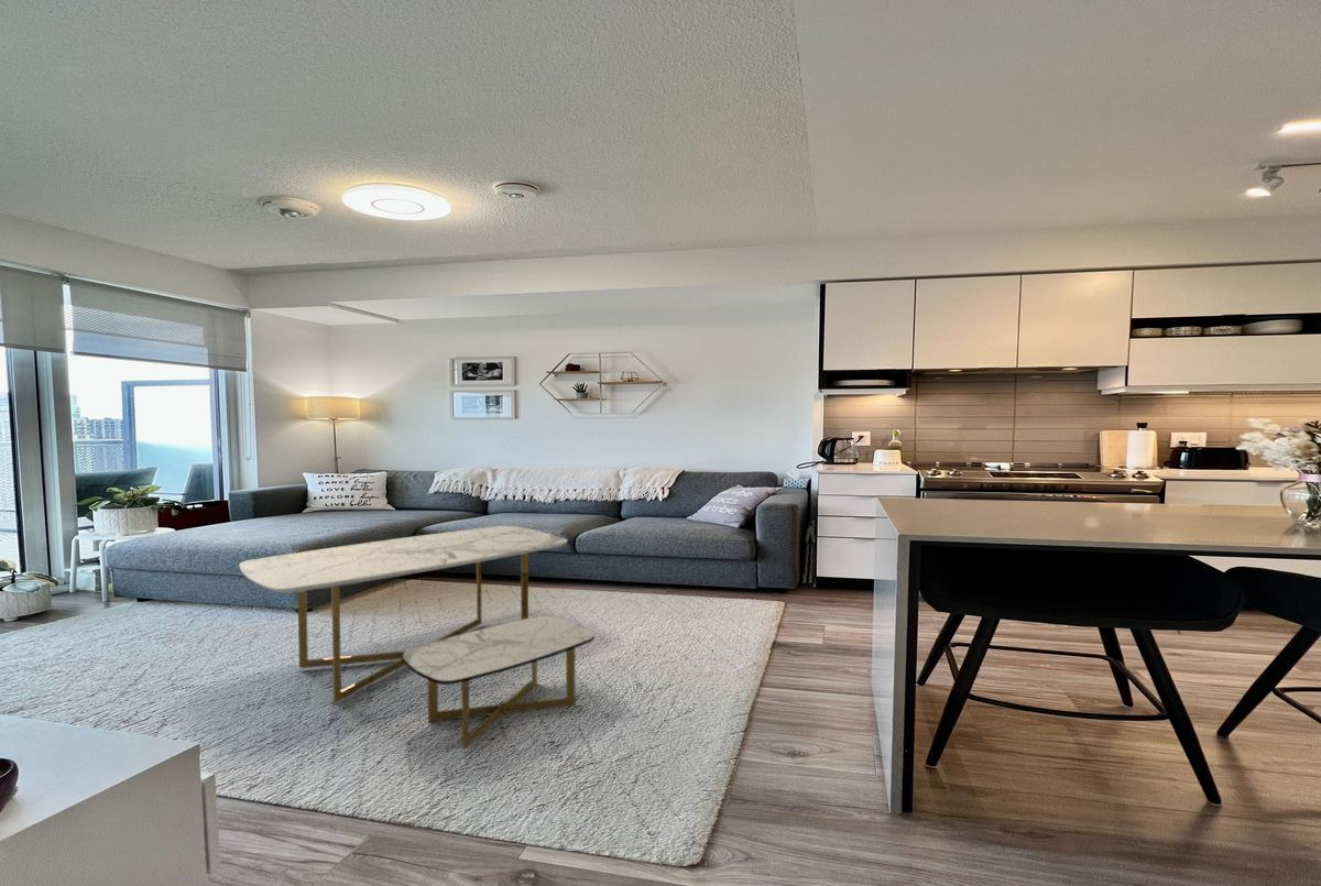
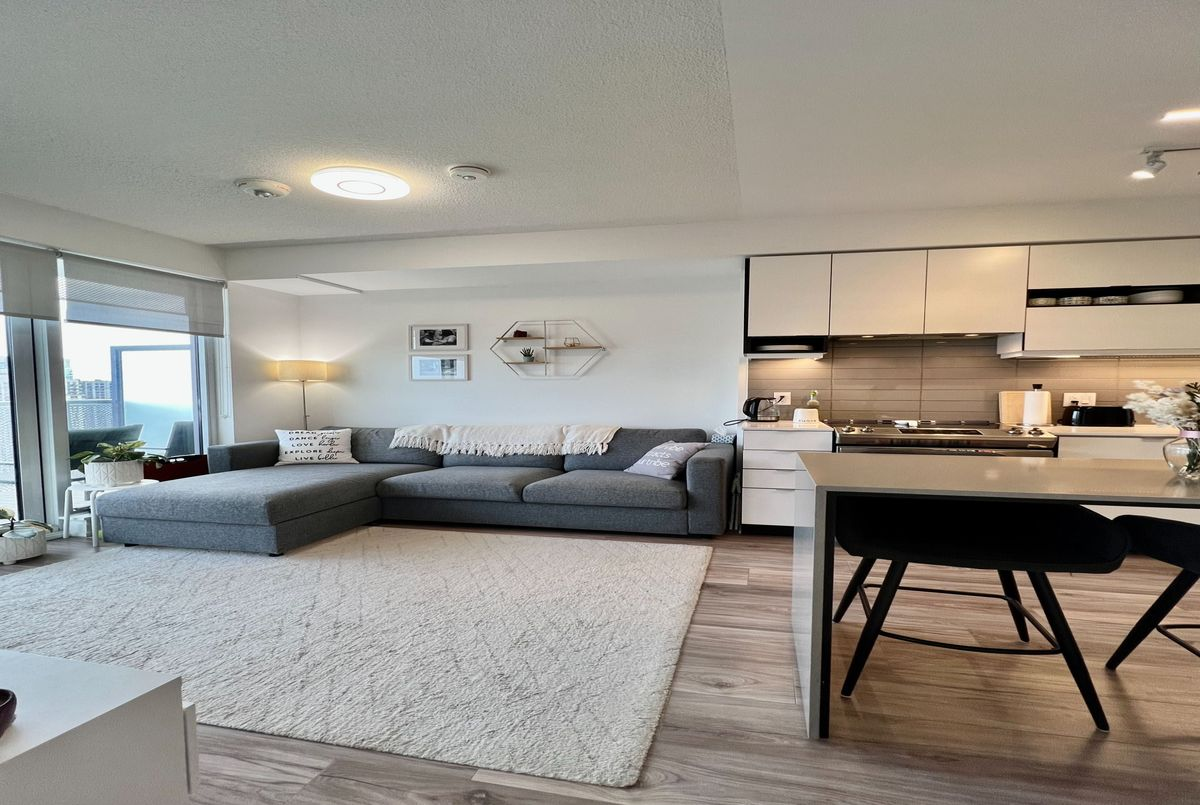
- coffee table (456, 630)
